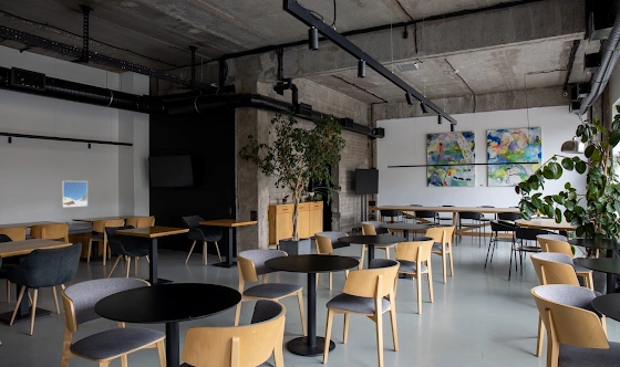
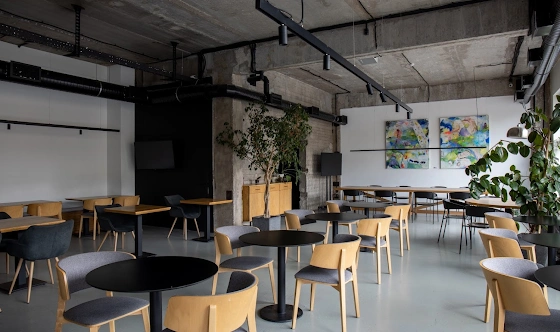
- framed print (74, 193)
